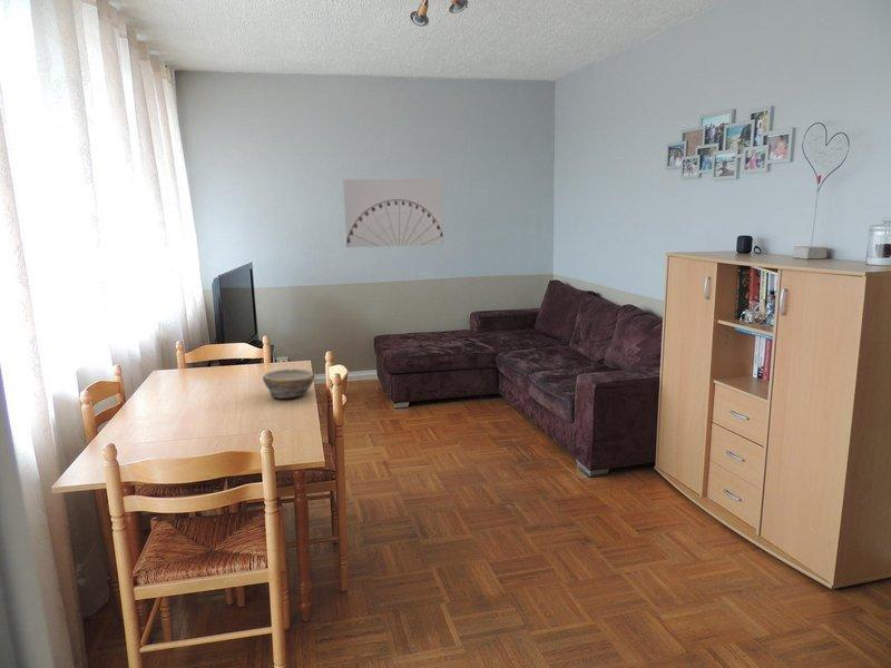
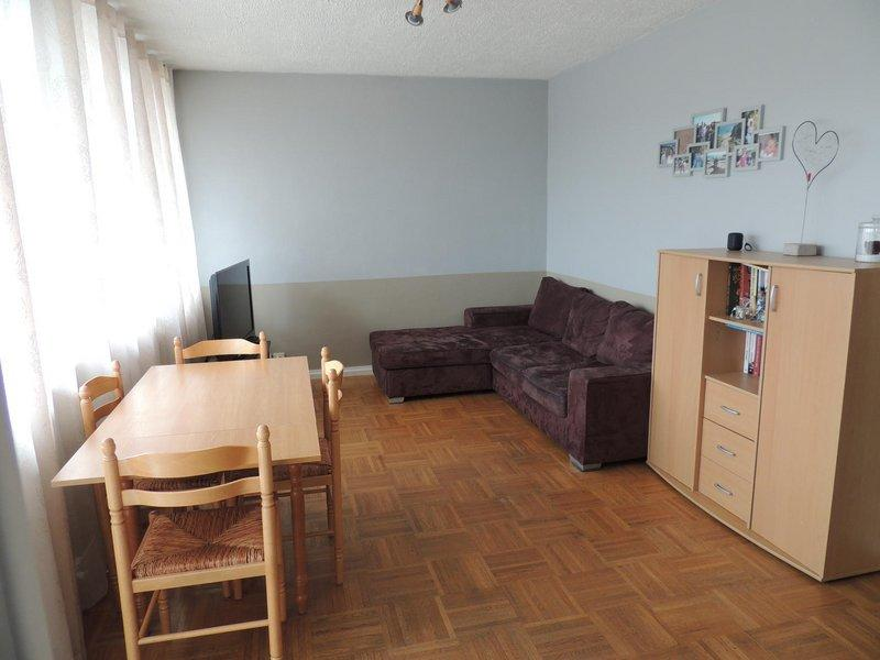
- wall art (394, 213)
- bowl (288, 384)
